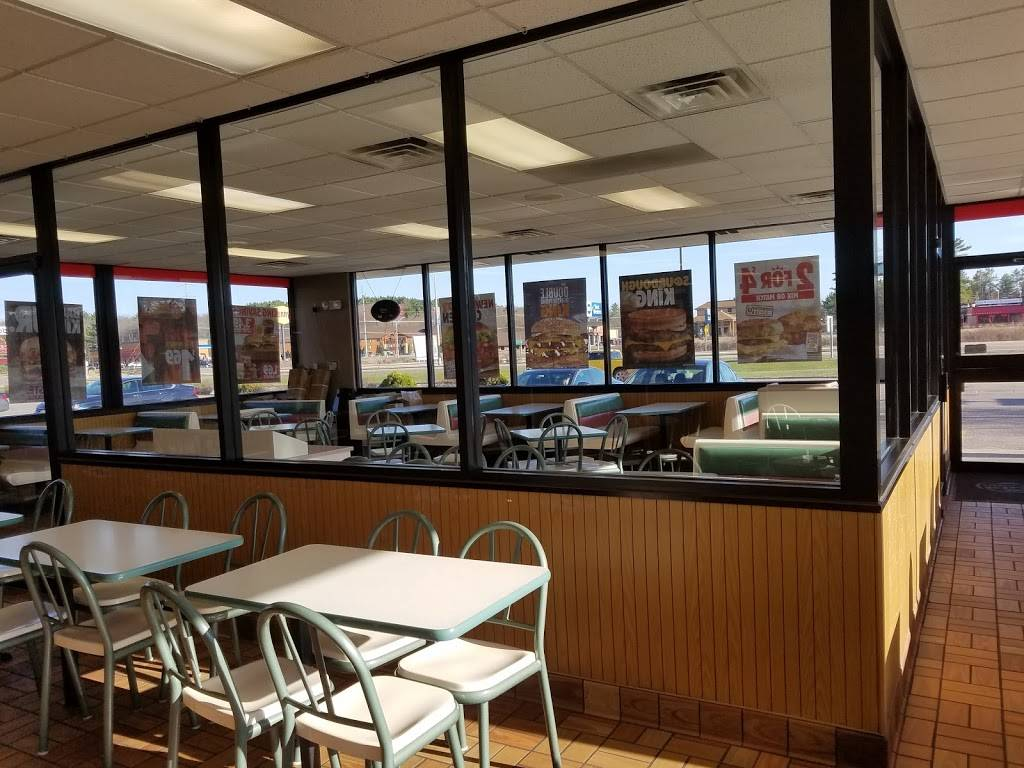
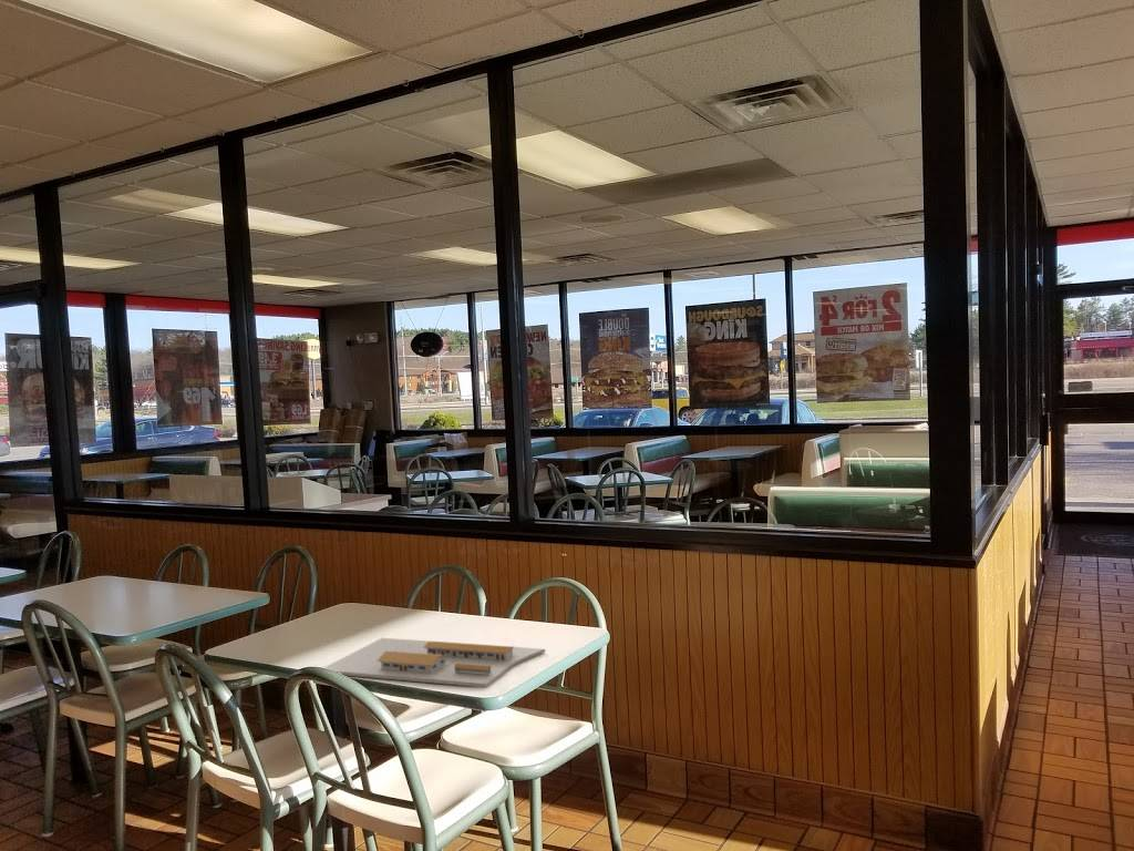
+ tray (434, 654)
